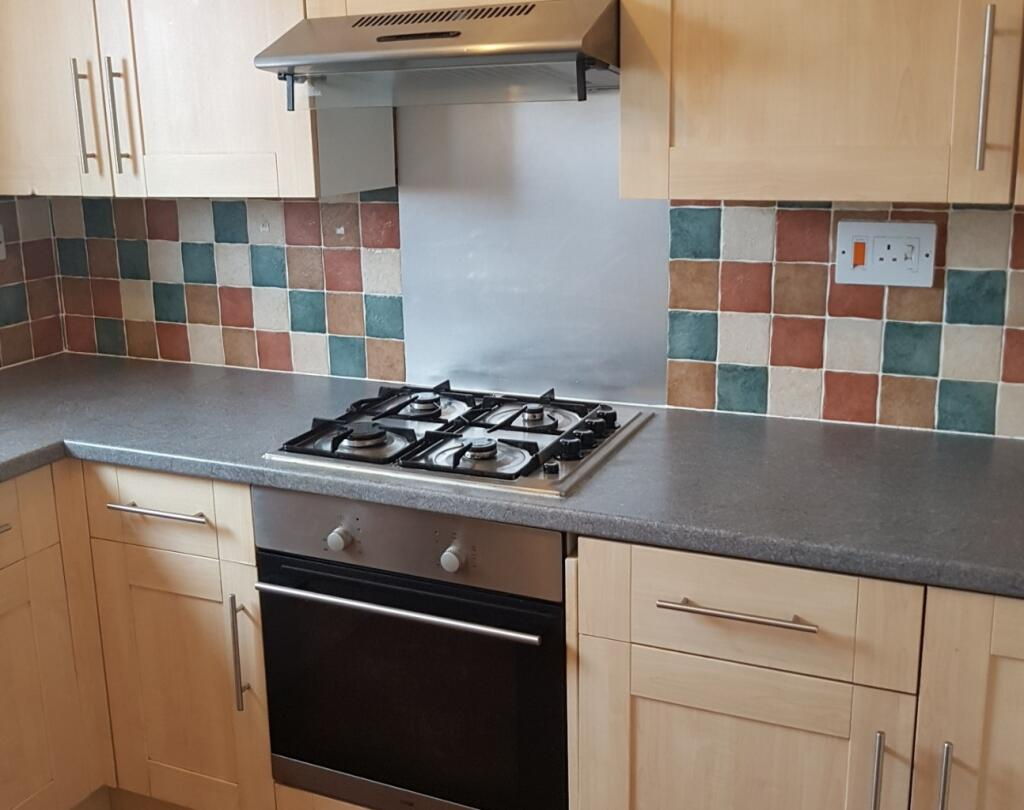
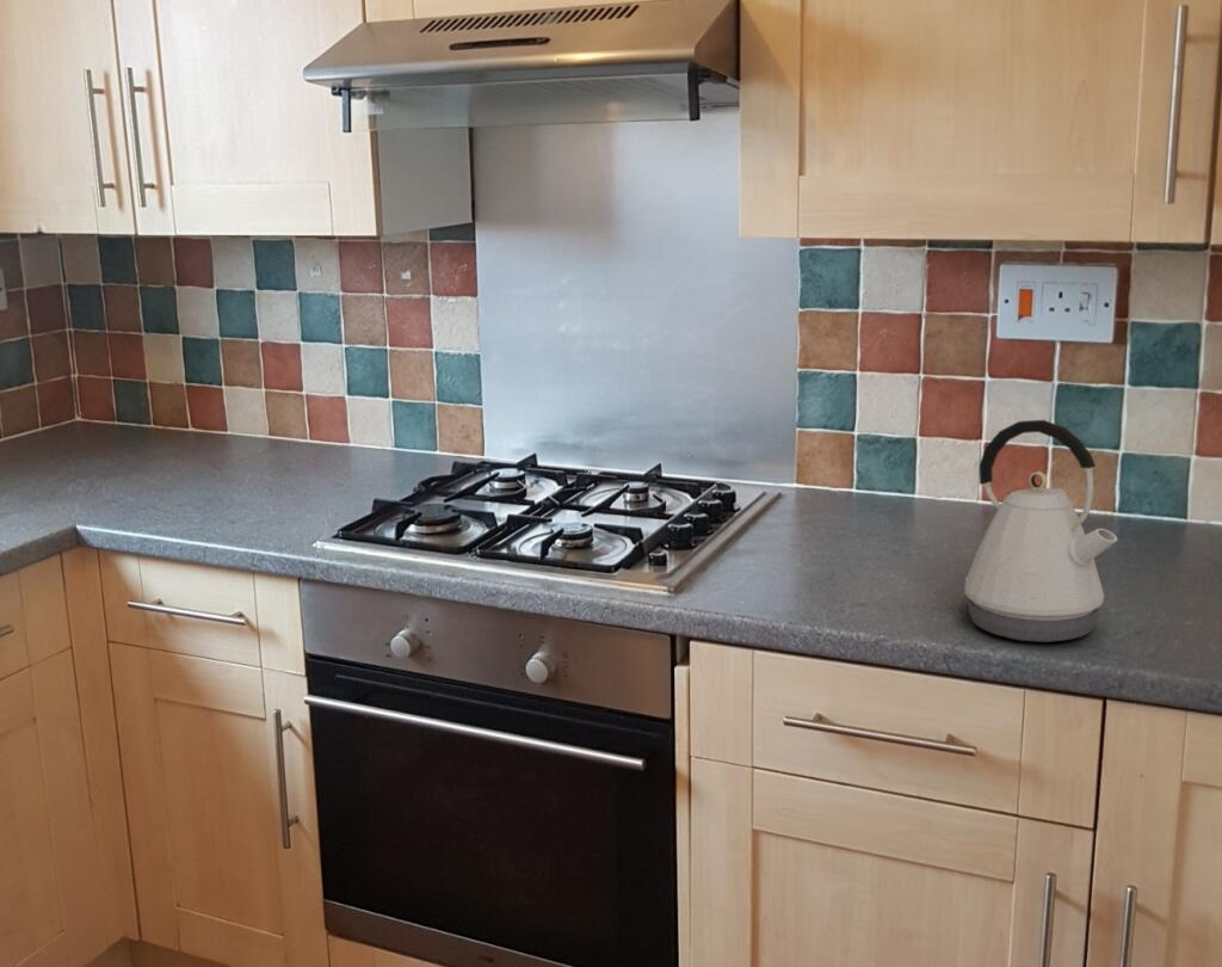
+ kettle (1039, 525)
